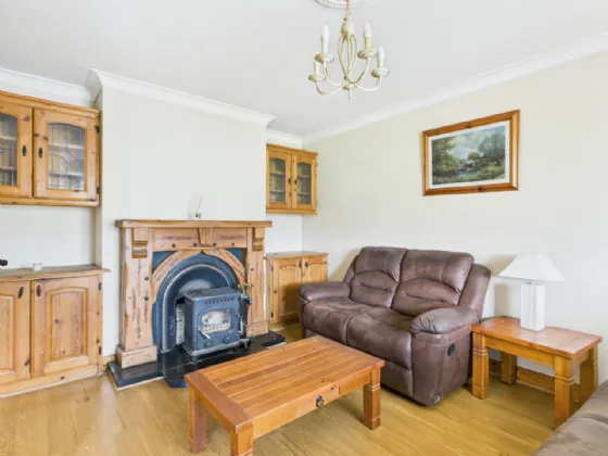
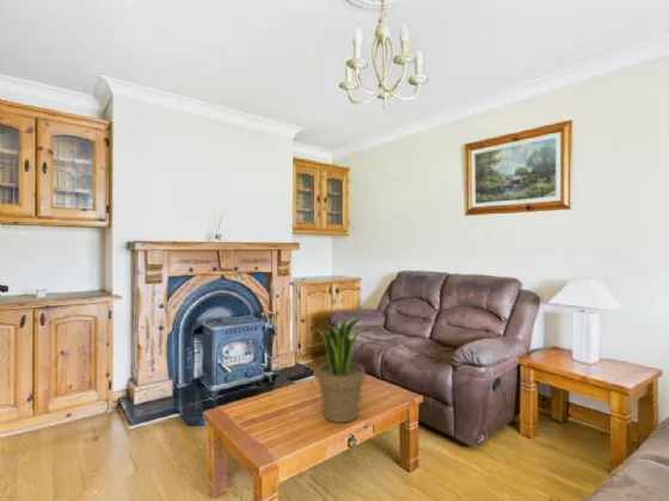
+ potted plant (340, 365)
